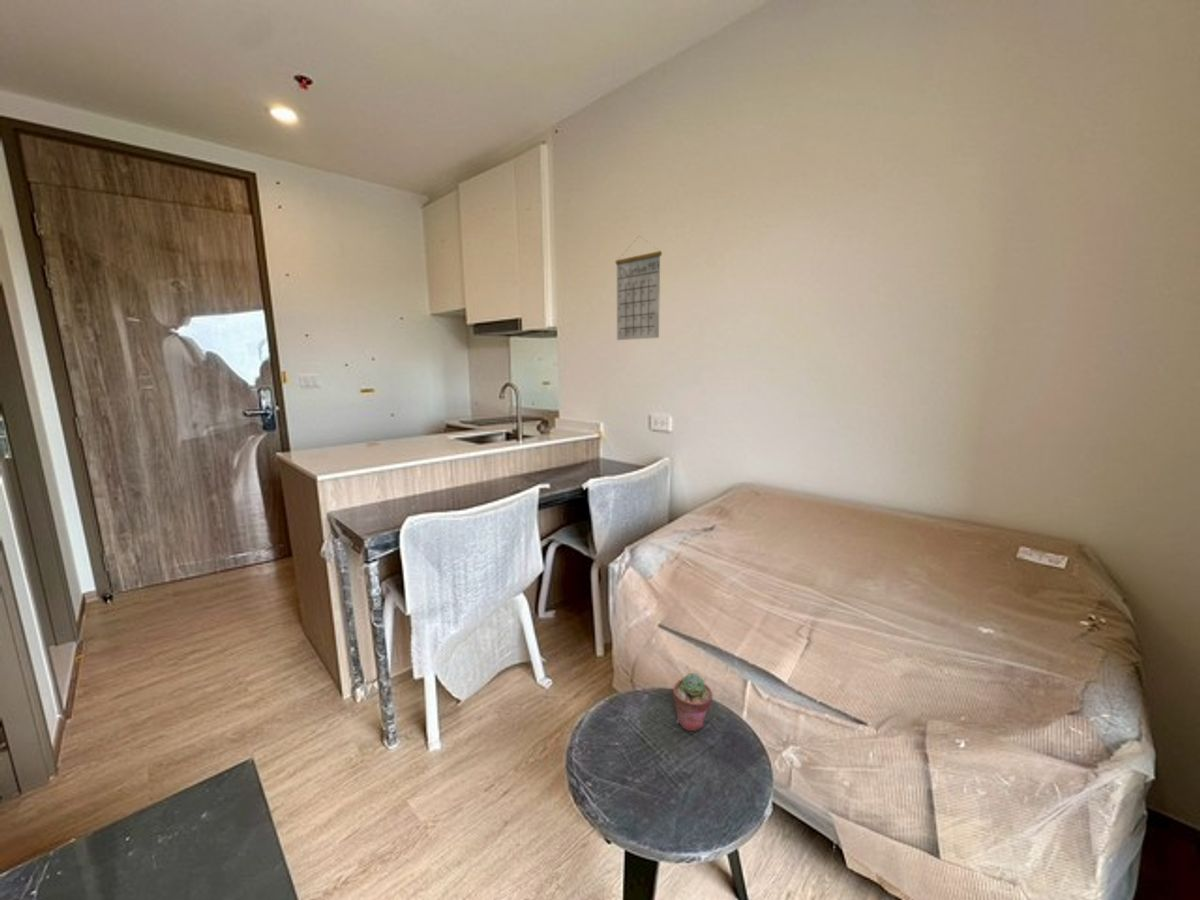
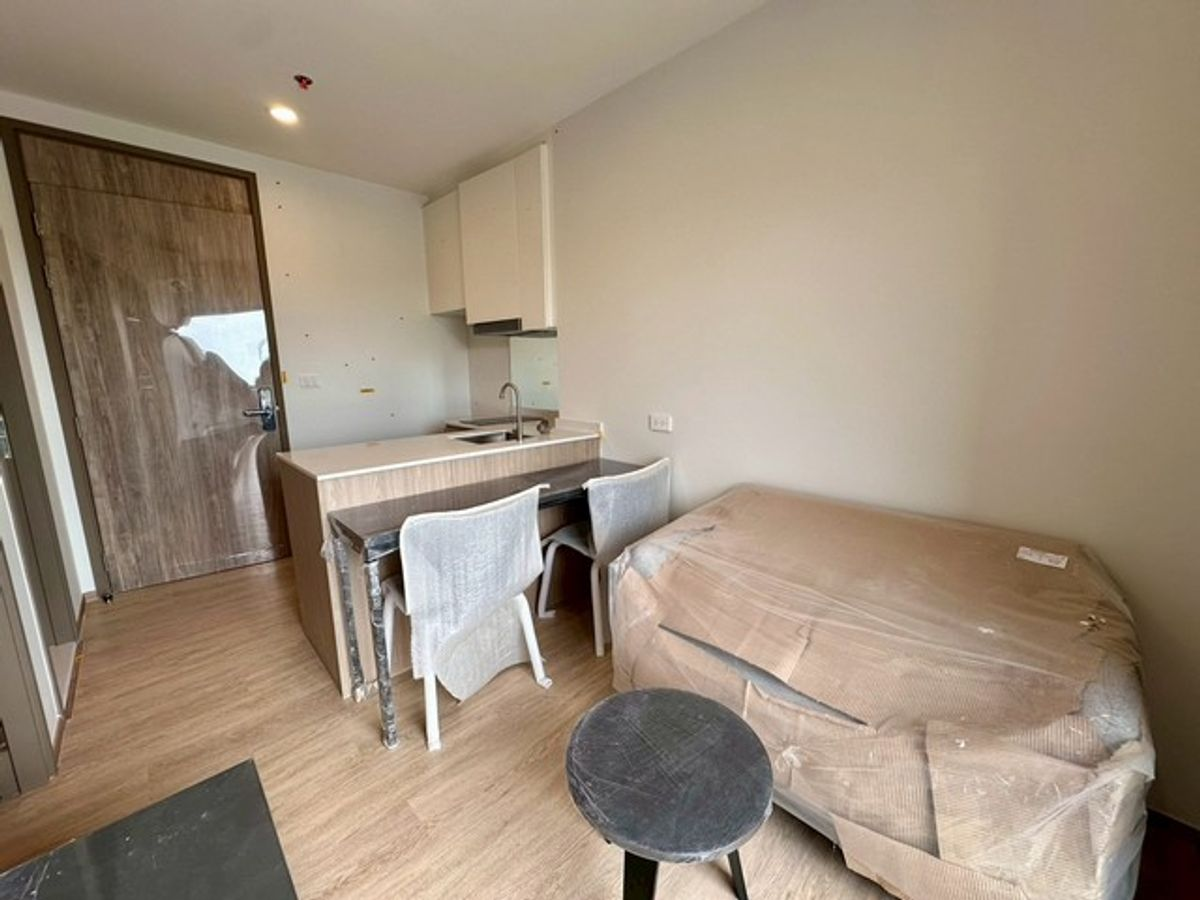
- calendar (637, 288)
- potted succulent (692, 699)
